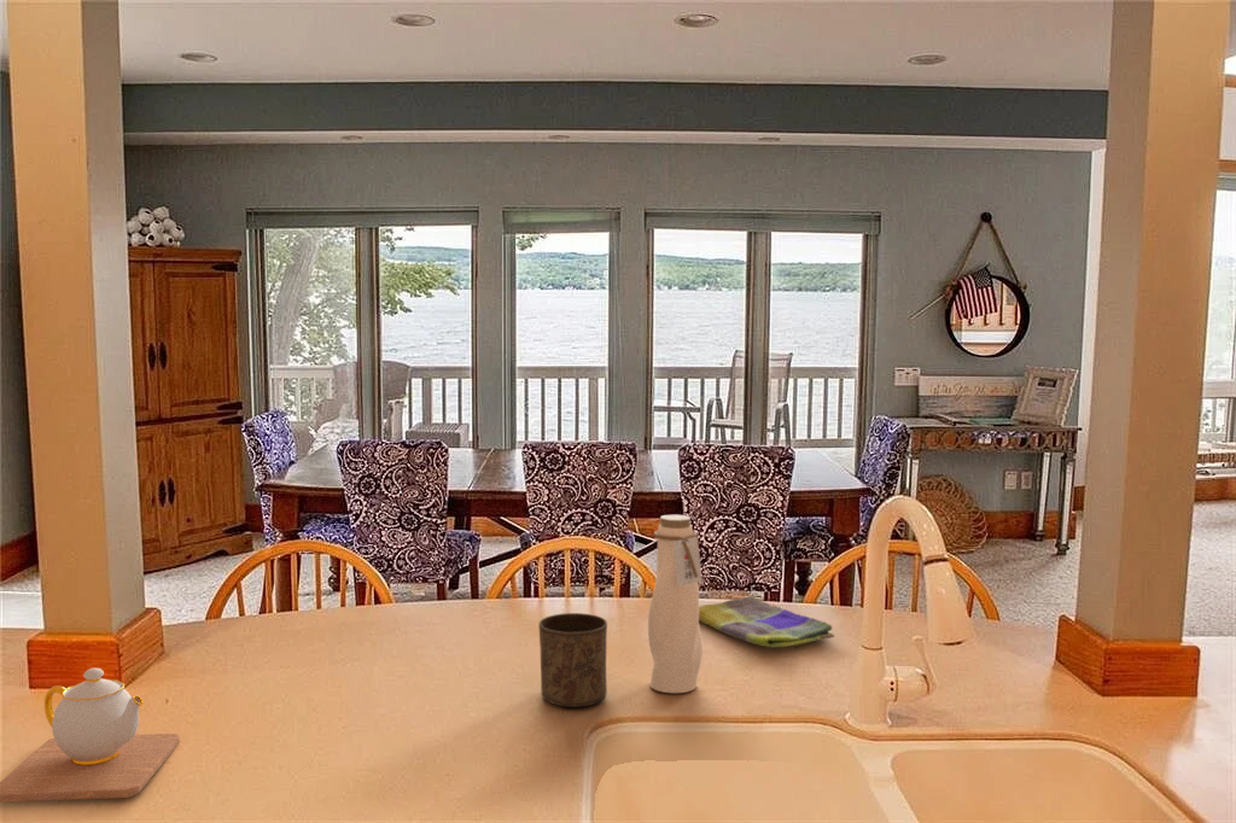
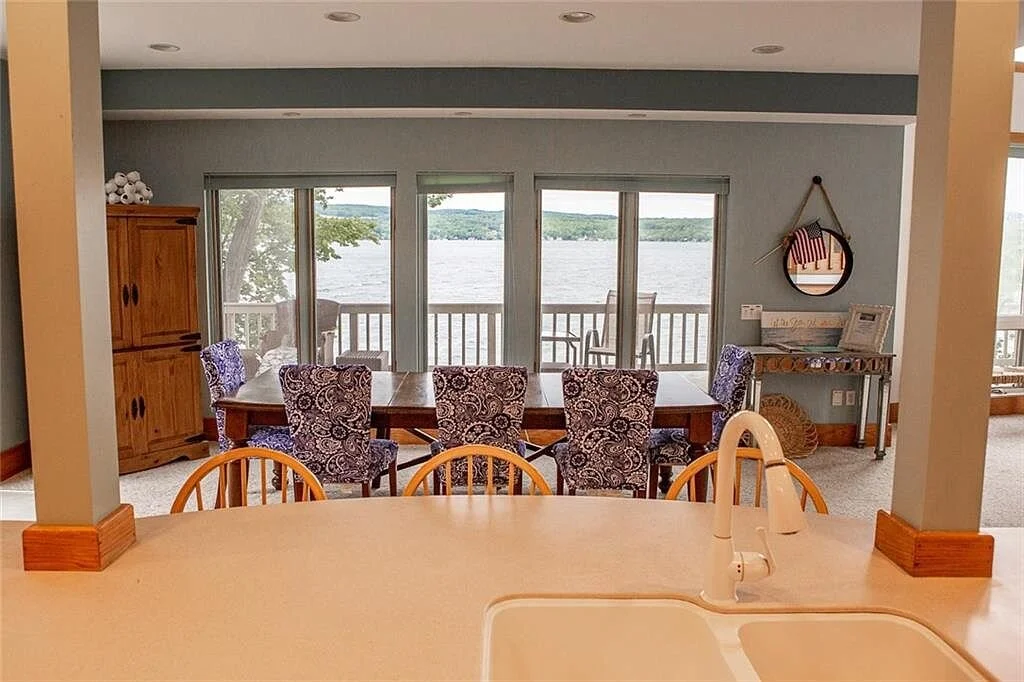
- cup (572, 659)
- water bottle (677, 602)
- dish towel (759, 620)
- teapot (89, 720)
